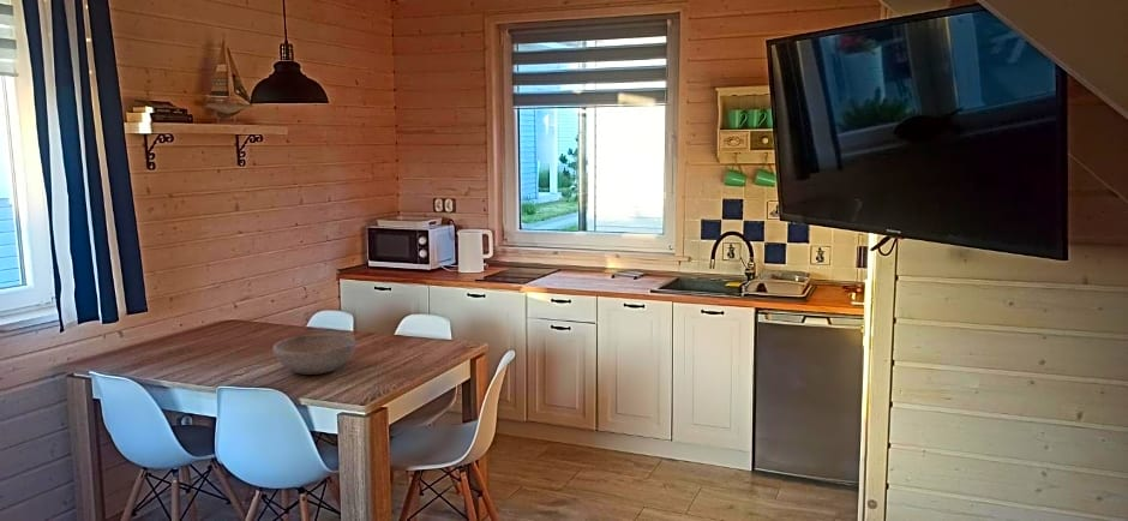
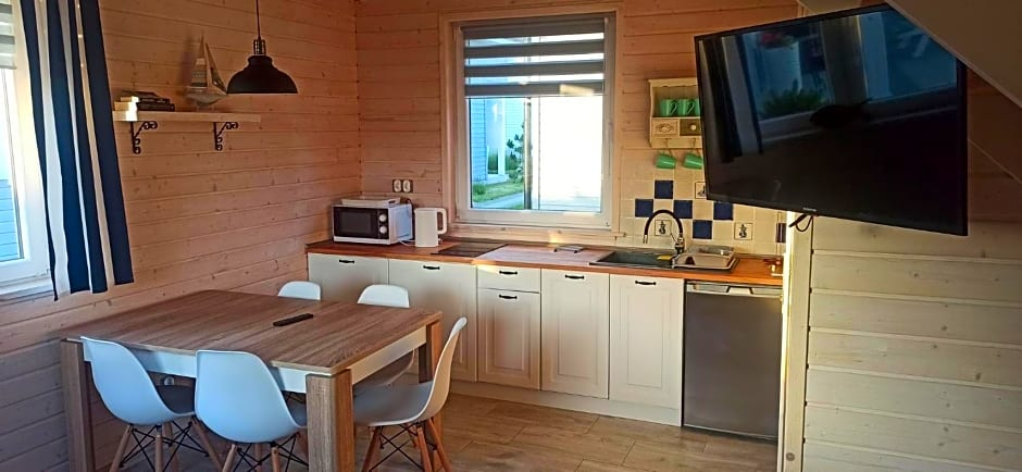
- bowl (314, 355)
